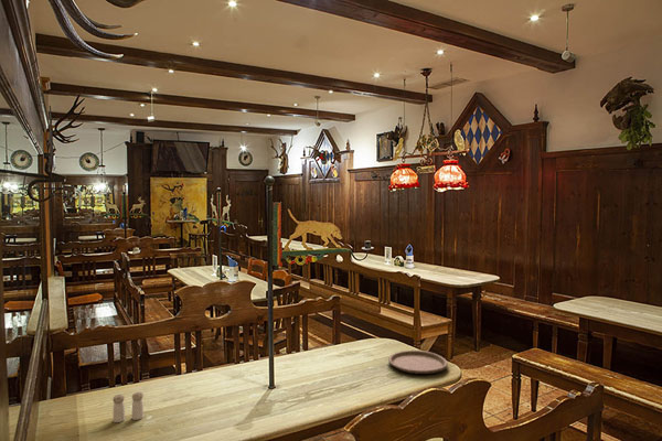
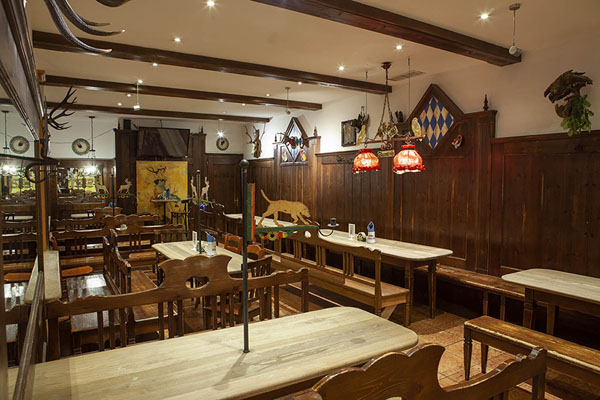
- plate (417, 362)
- salt and pepper shaker (124, 406)
